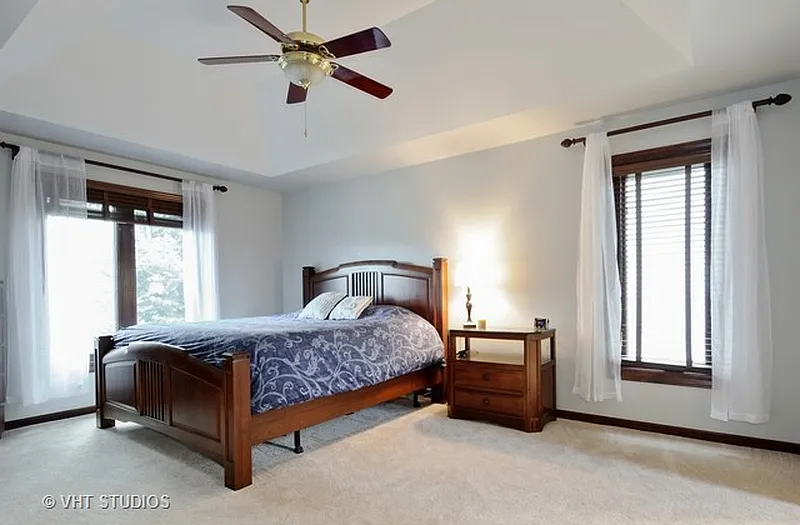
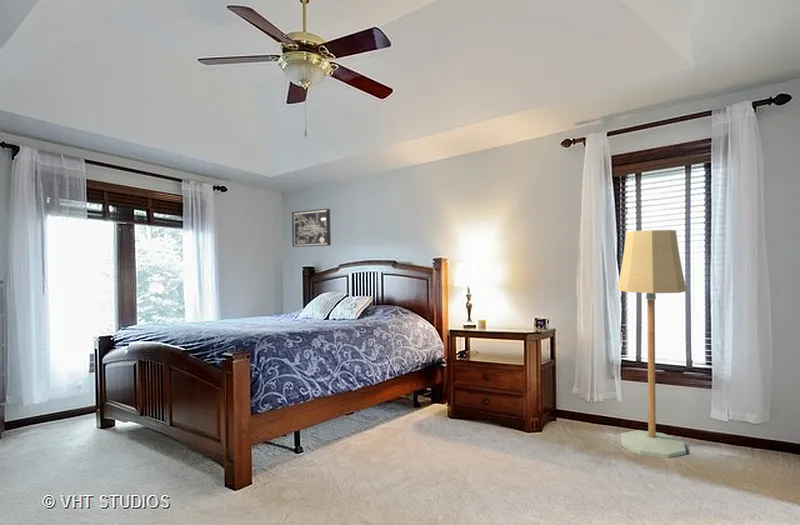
+ floor lamp (651, 339)
+ wall art (310, 228)
